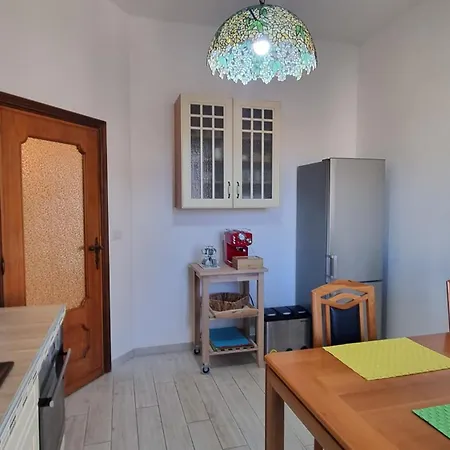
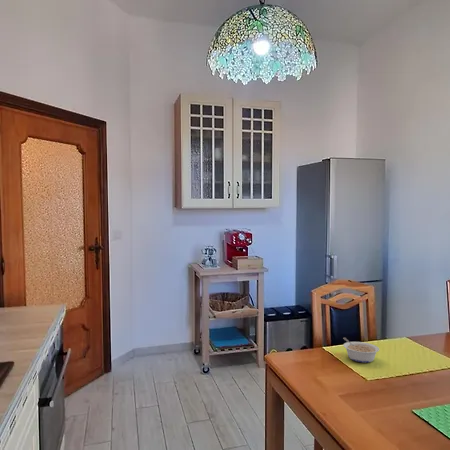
+ legume (359, 351)
